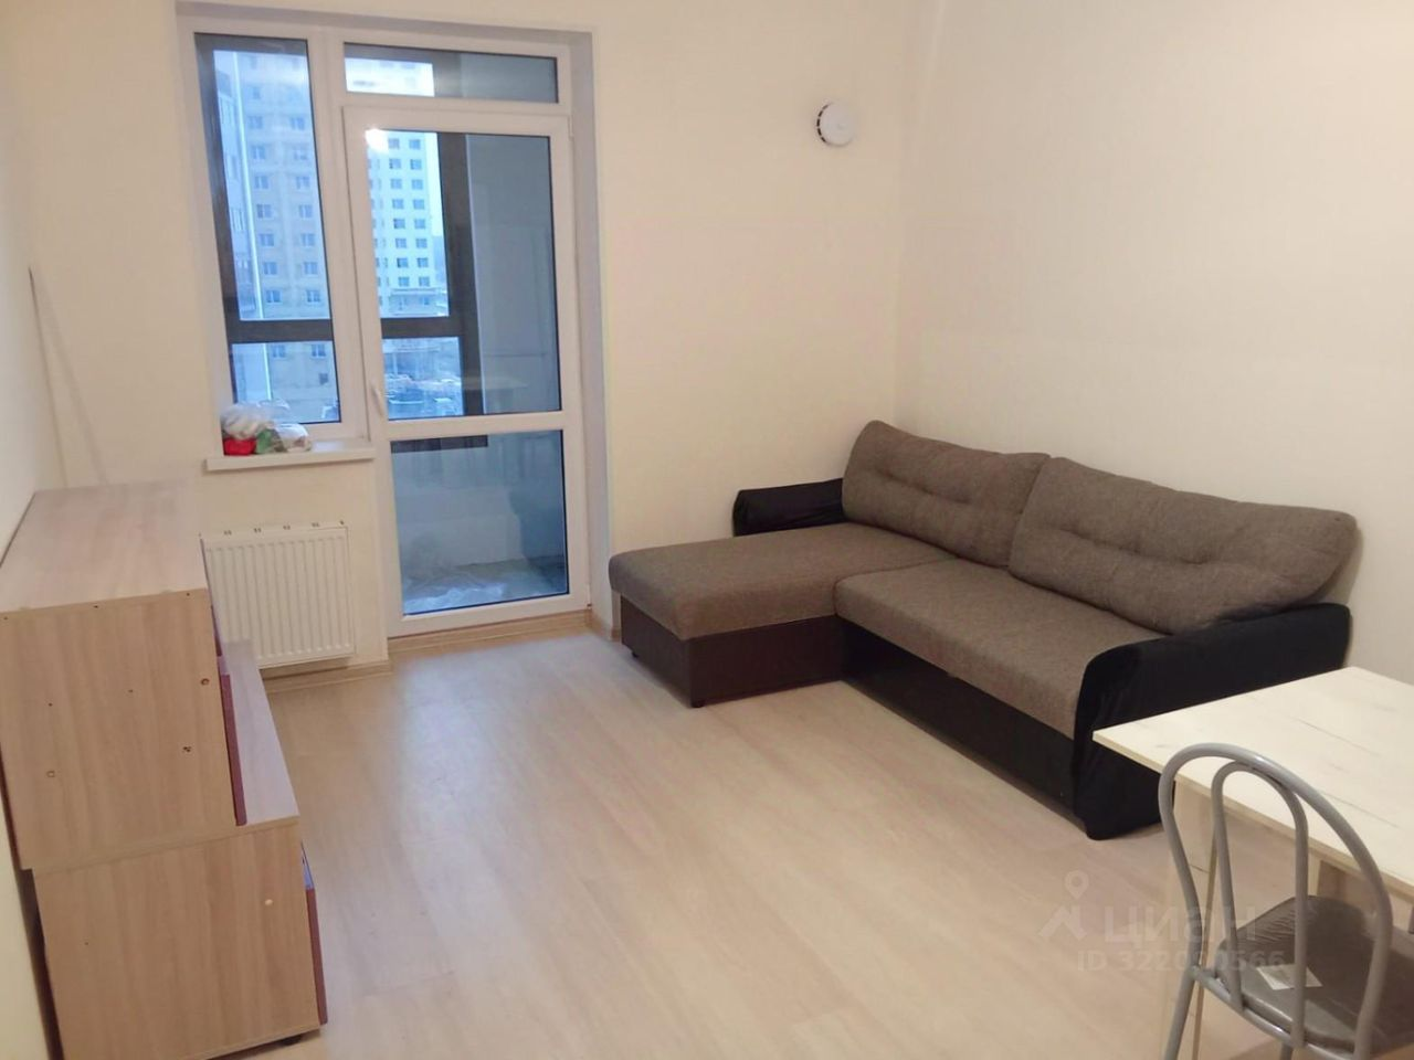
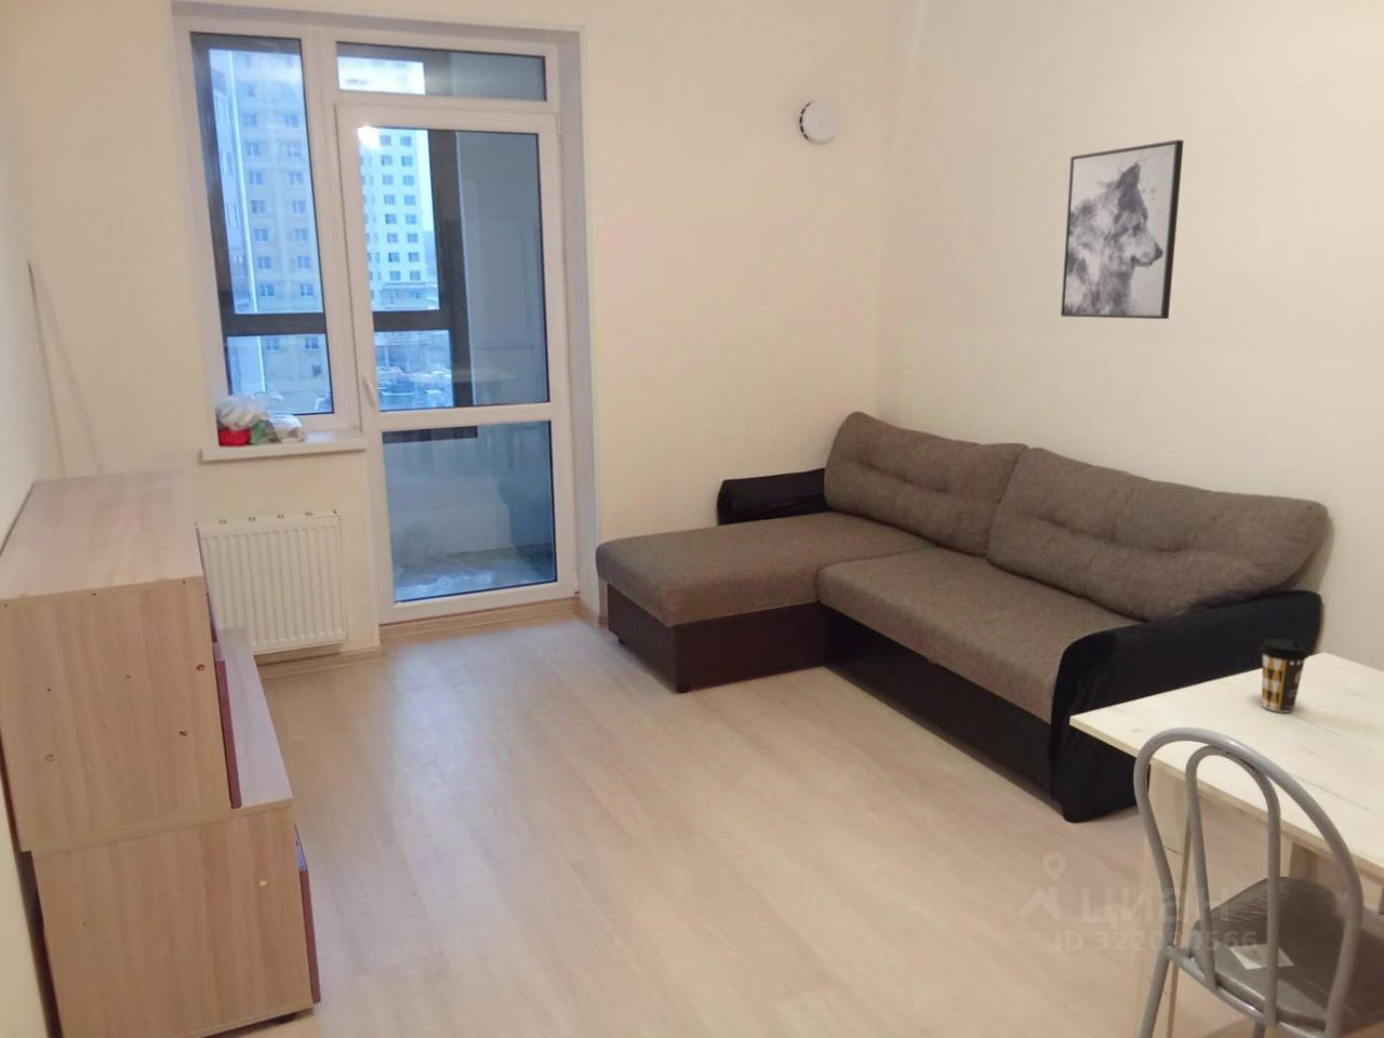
+ coffee cup (1280, 675)
+ wall art (1117, 233)
